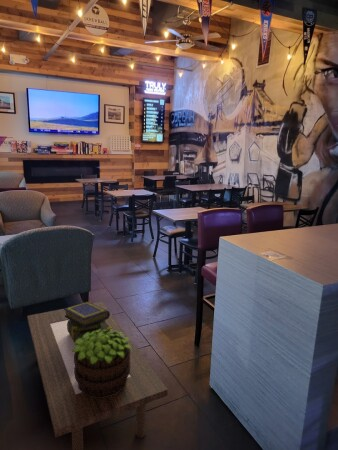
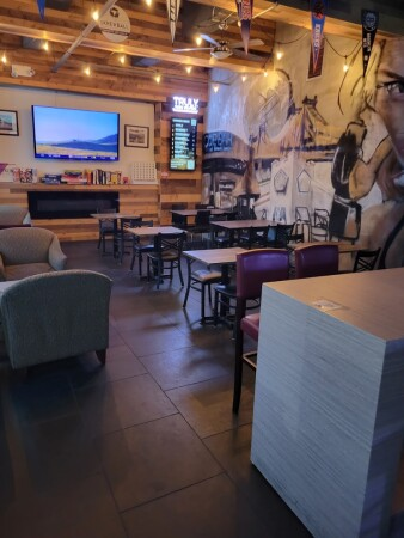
- coffee table (74, 367)
- potted plant (102, 357)
- stack of books (86, 322)
